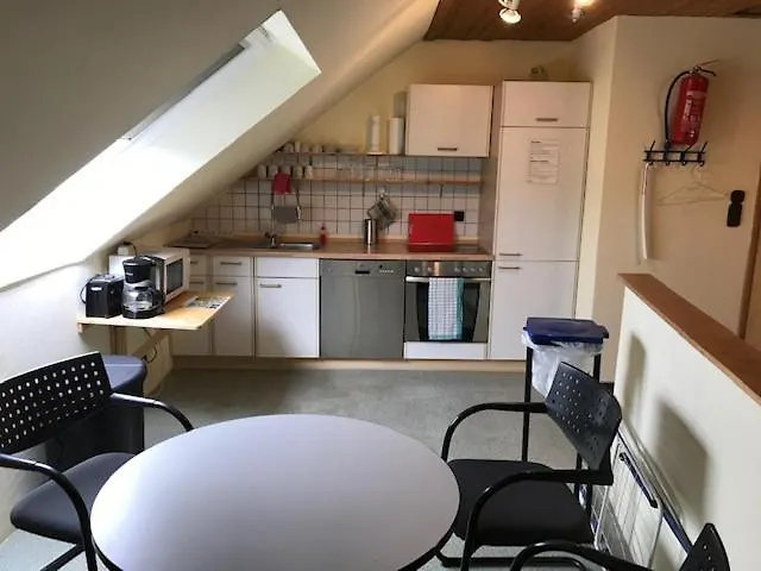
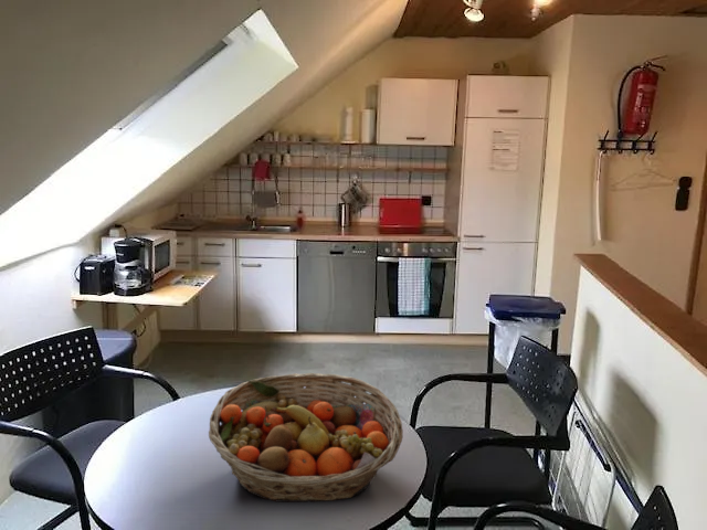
+ fruit basket (306, 434)
